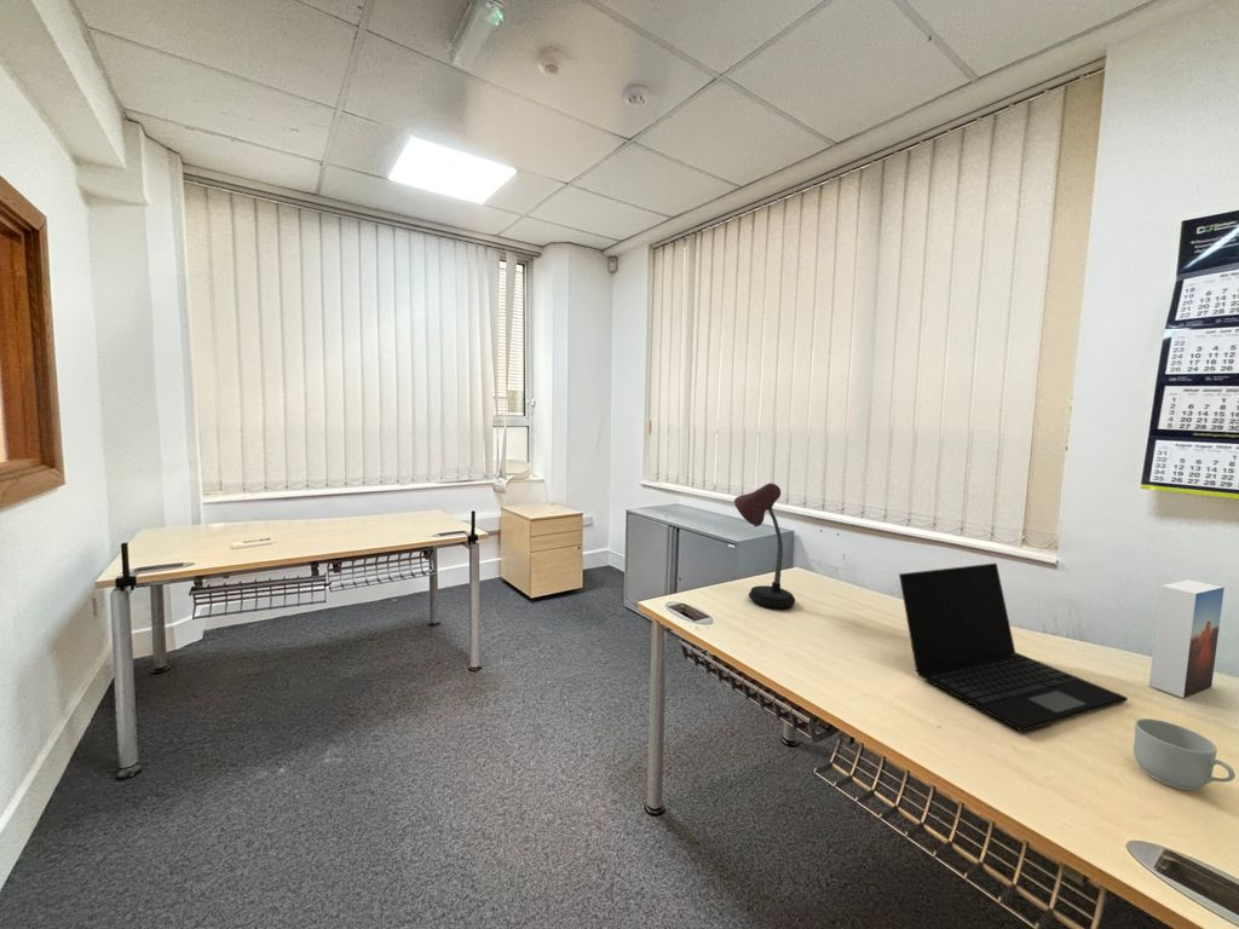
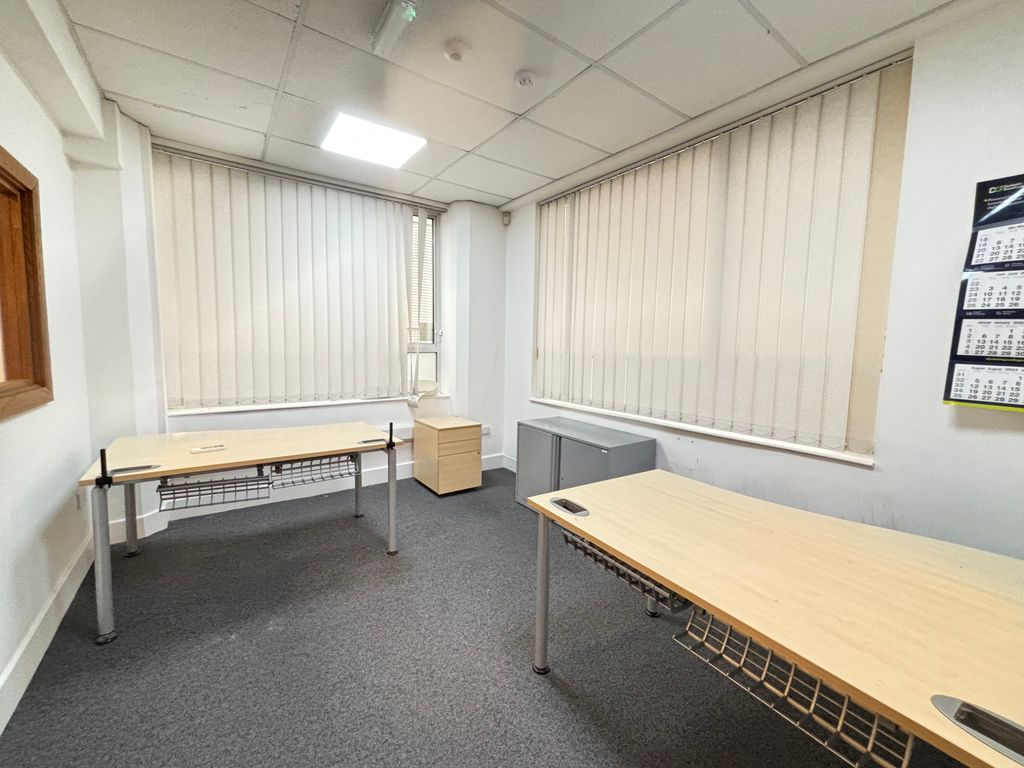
- desk lamp (777, 537)
- laptop (1005, 634)
- book (1186, 636)
- mug (1182, 760)
